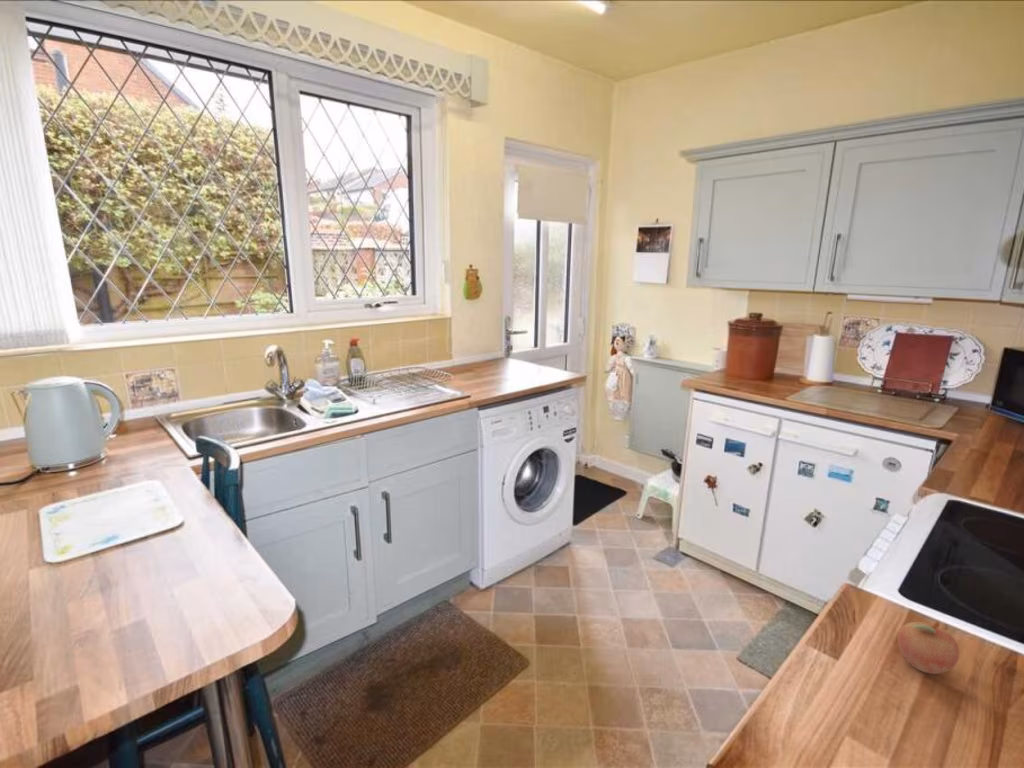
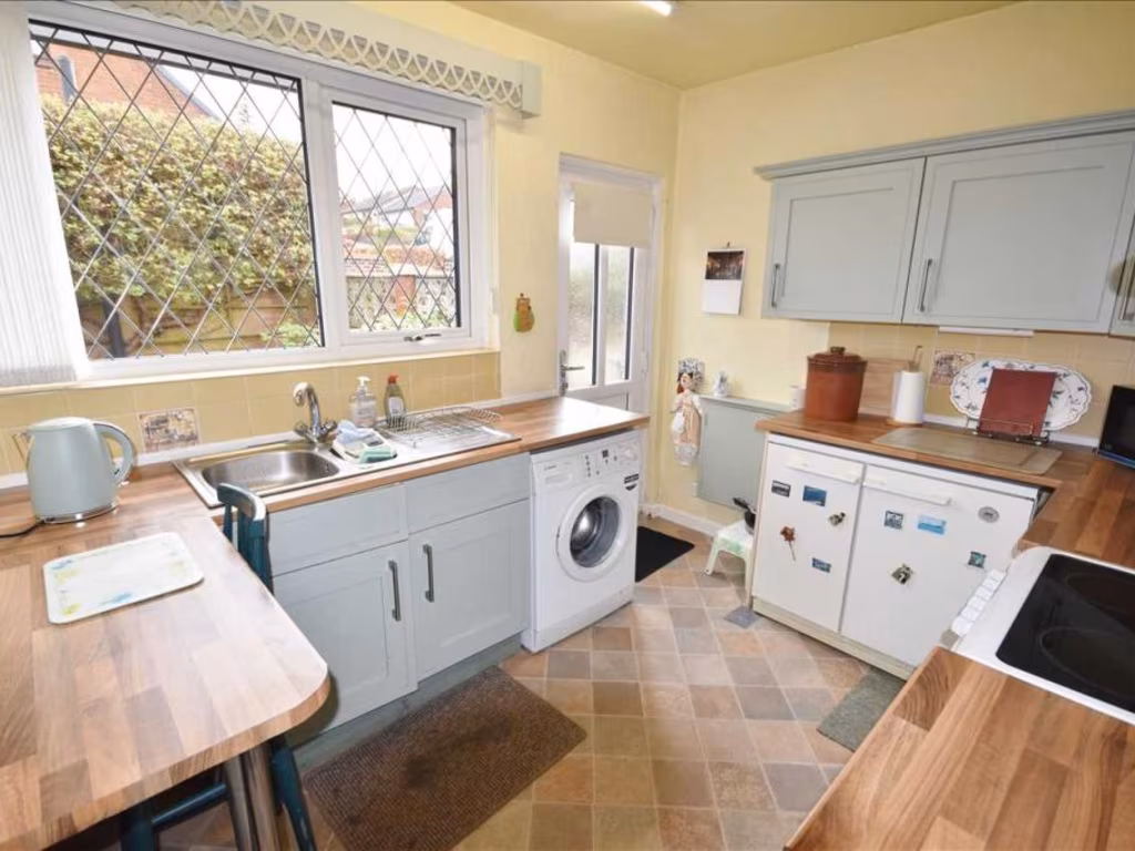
- fruit (926, 644)
